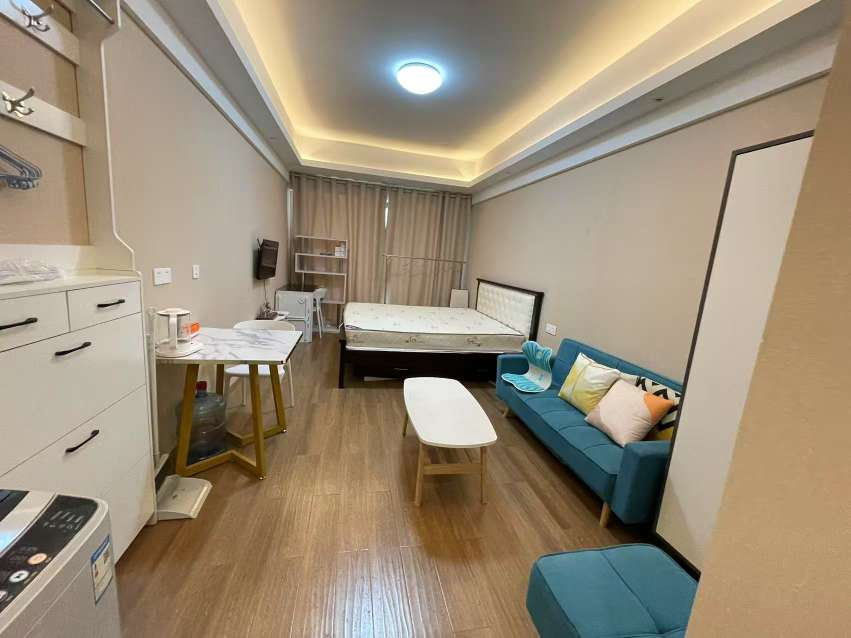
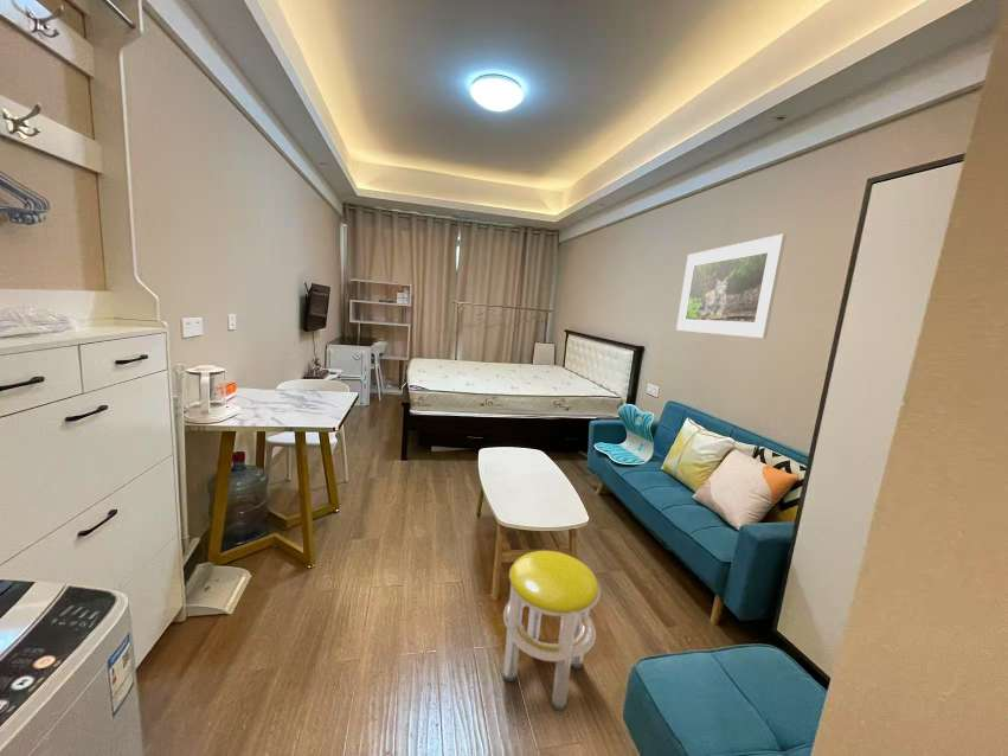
+ stool (550, 615)
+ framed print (721, 290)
